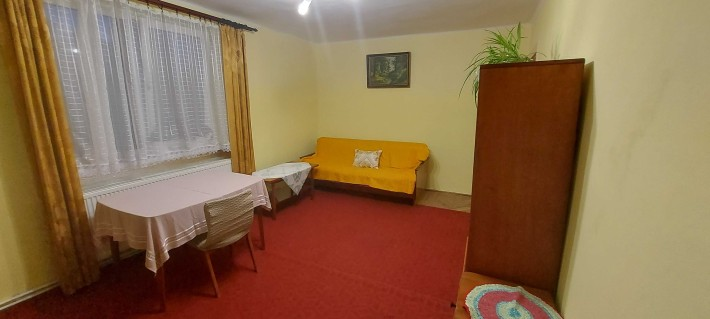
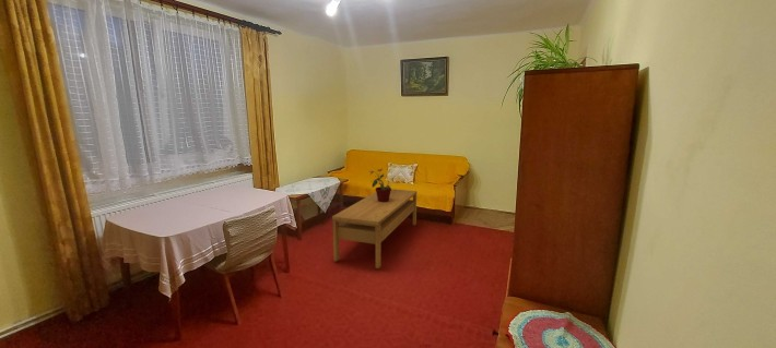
+ potted plant (380, 184)
+ coffee table (380, 220)
